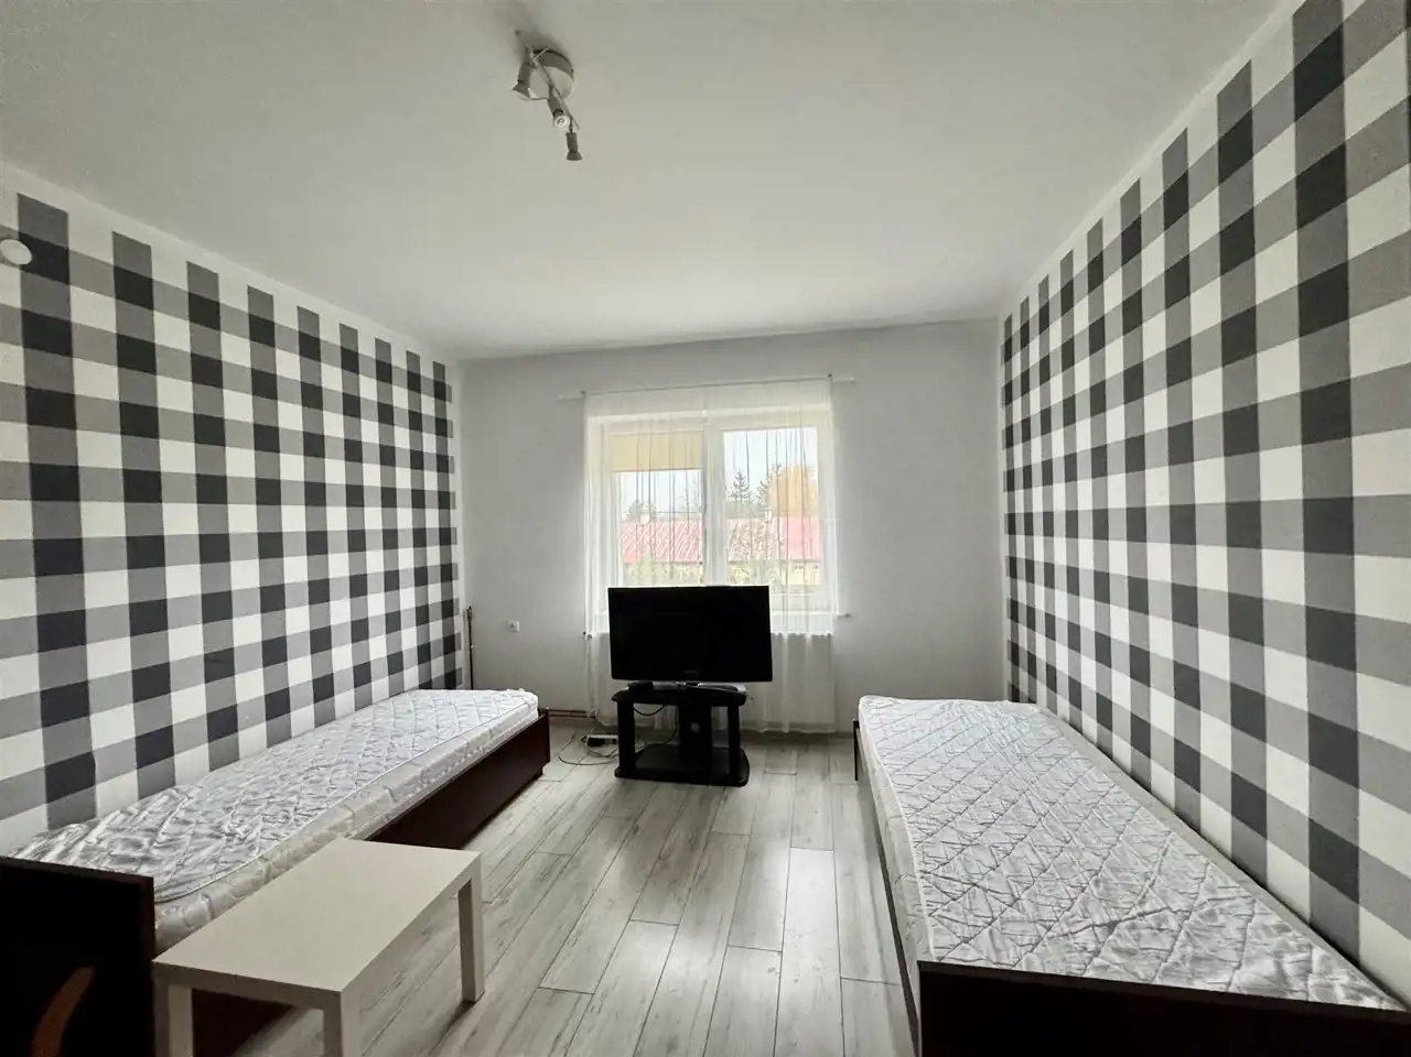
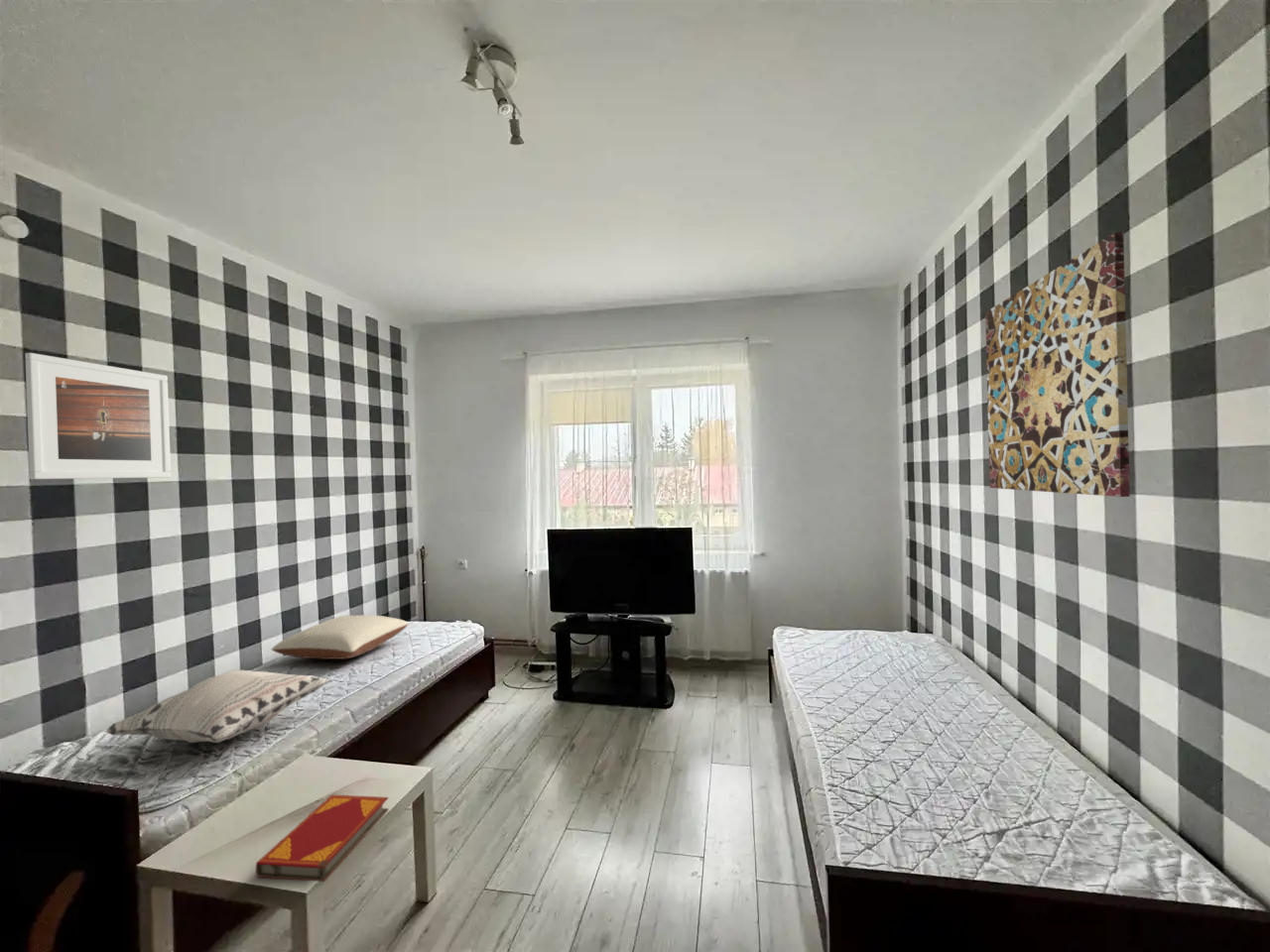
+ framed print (105, 421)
+ pillow (344, 637)
+ decorative pillow (228, 703)
+ wall art (1044, 386)
+ hardback book (327, 833)
